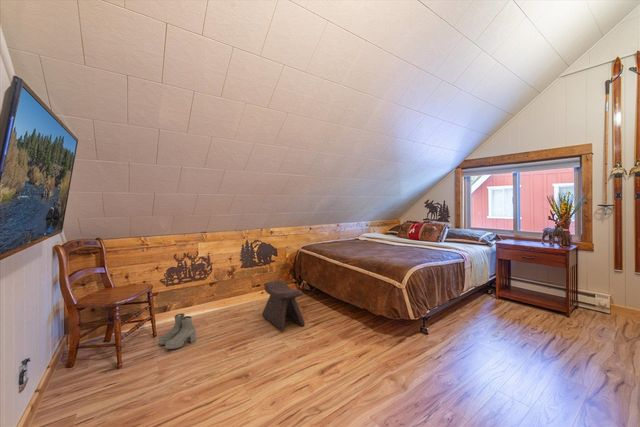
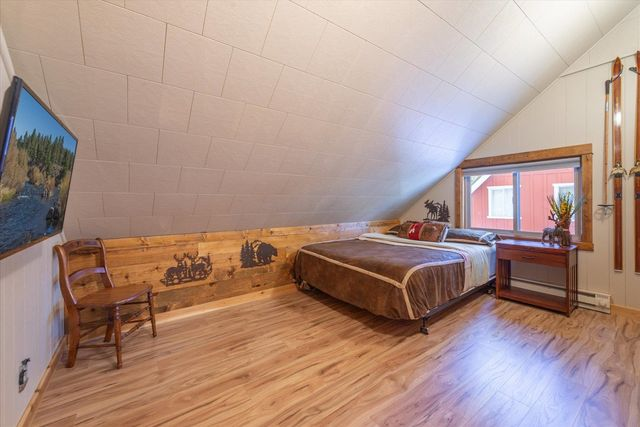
- stool (282, 303)
- boots (177, 330)
